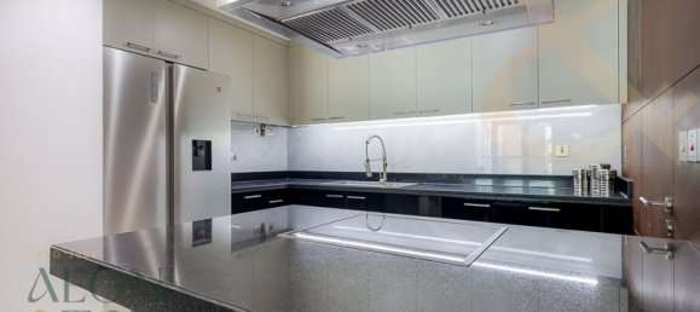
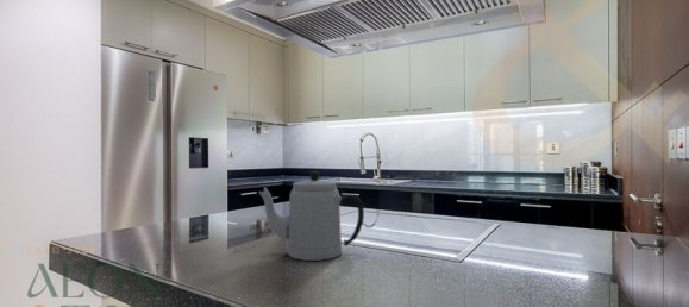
+ teapot (311, 212)
